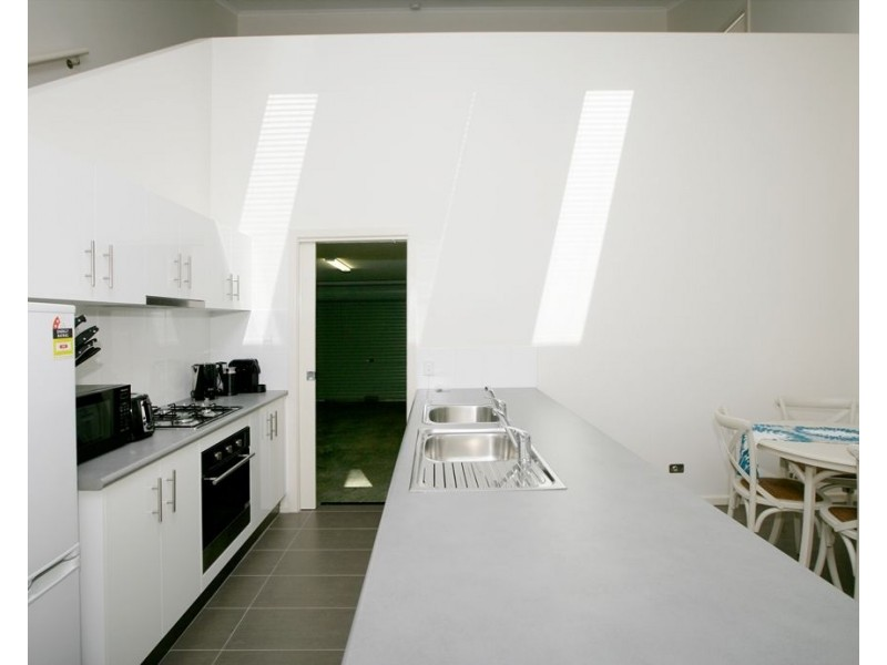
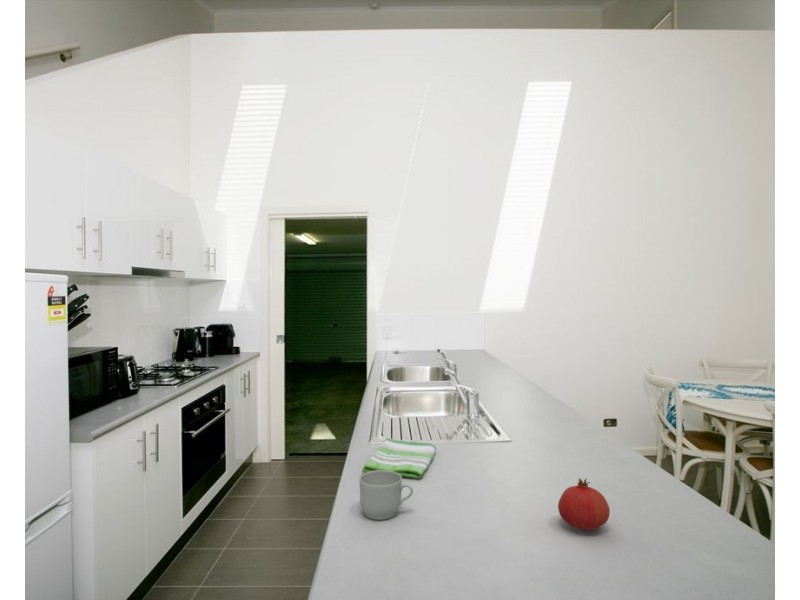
+ mug (386, 495)
+ fruit (583, 503)
+ dish towel (401, 456)
